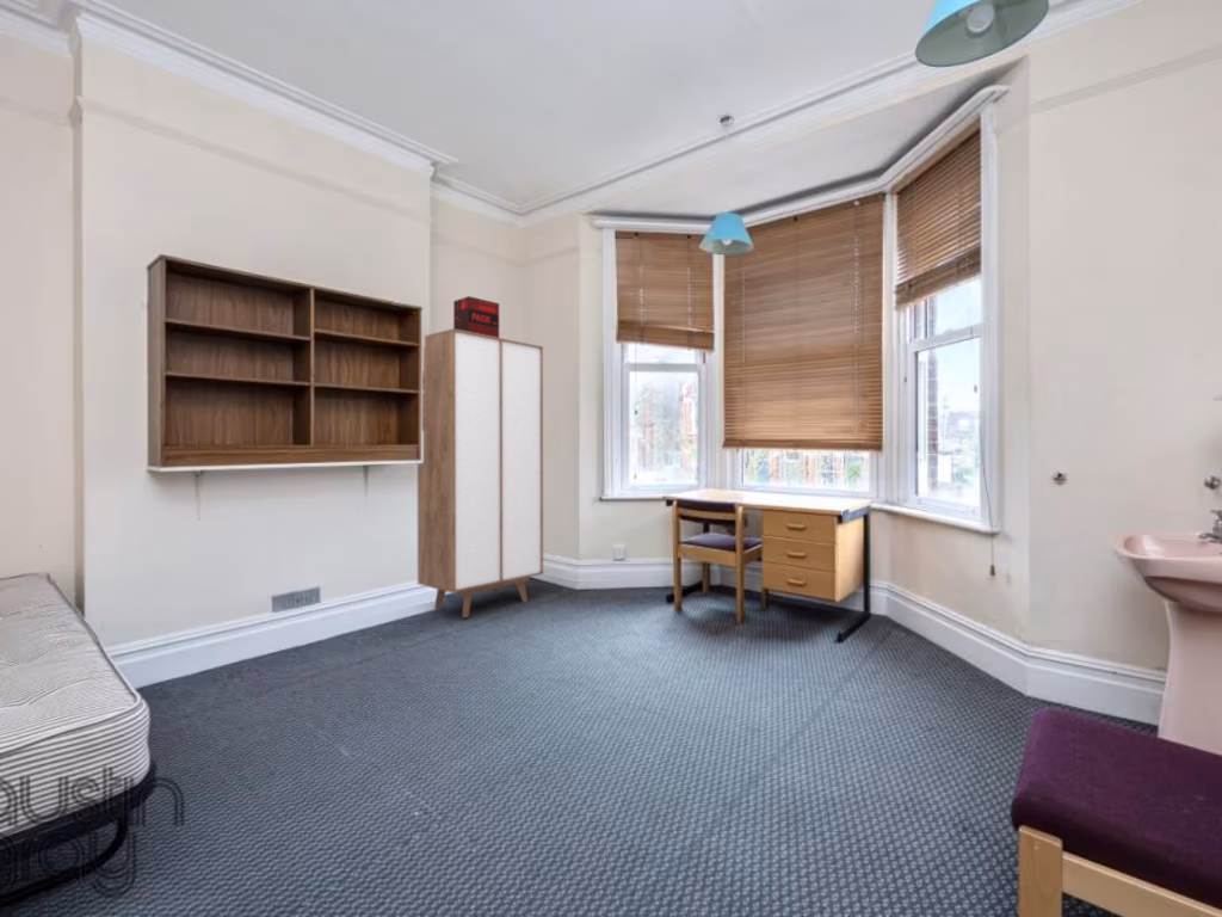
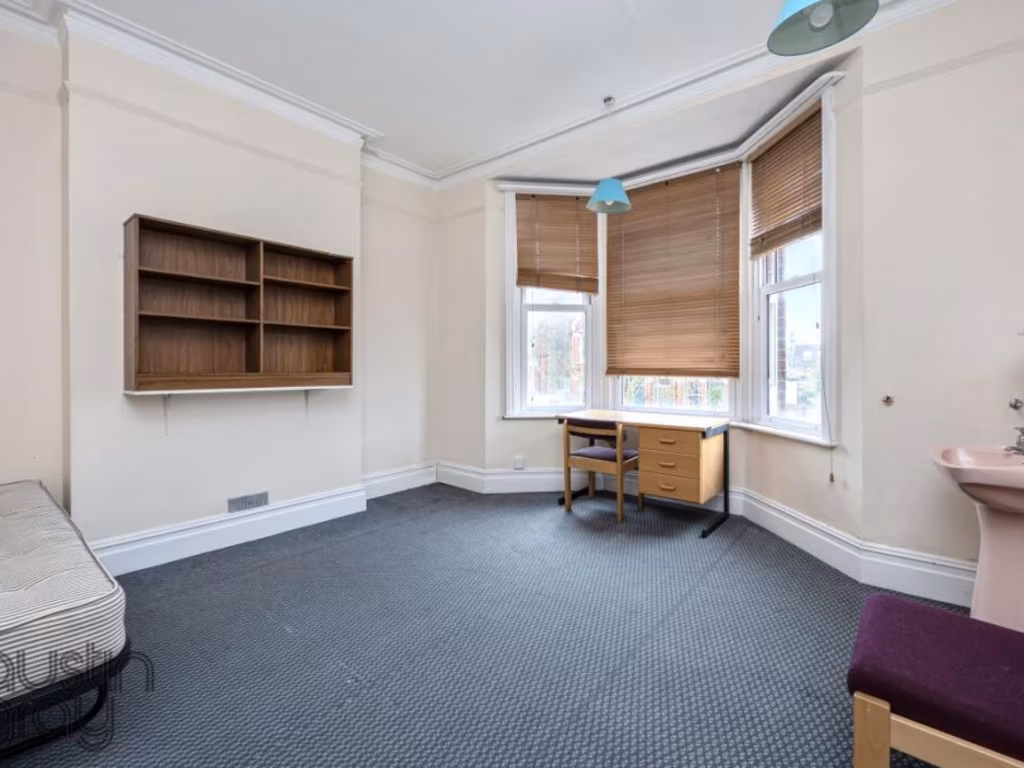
- wardrobe (481, 473)
- decorative box (476, 322)
